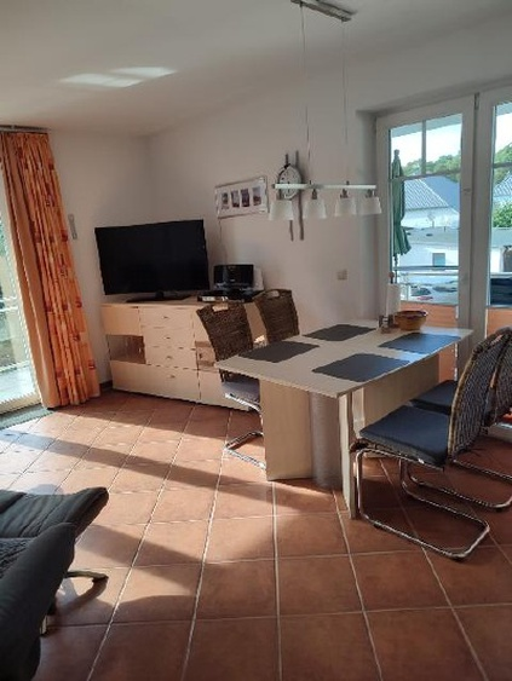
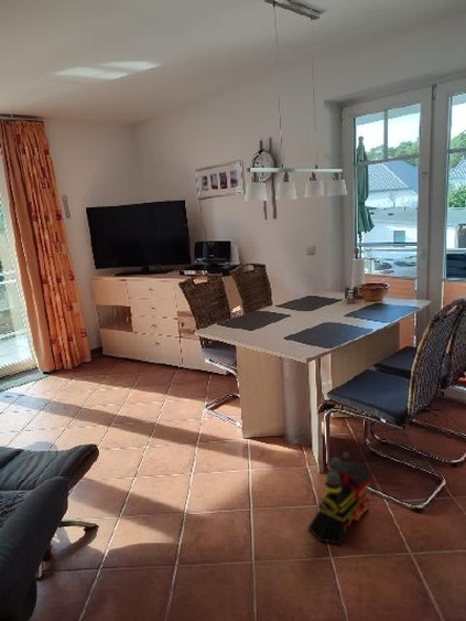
+ toy train (337, 489)
